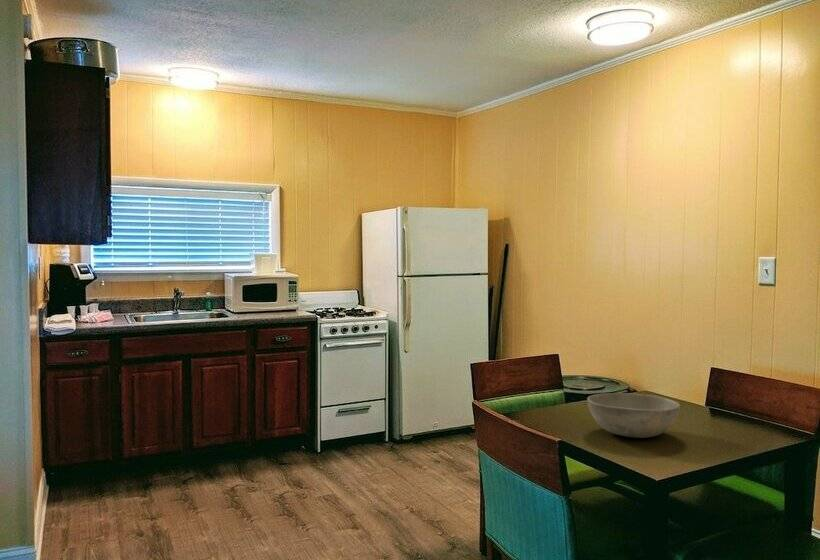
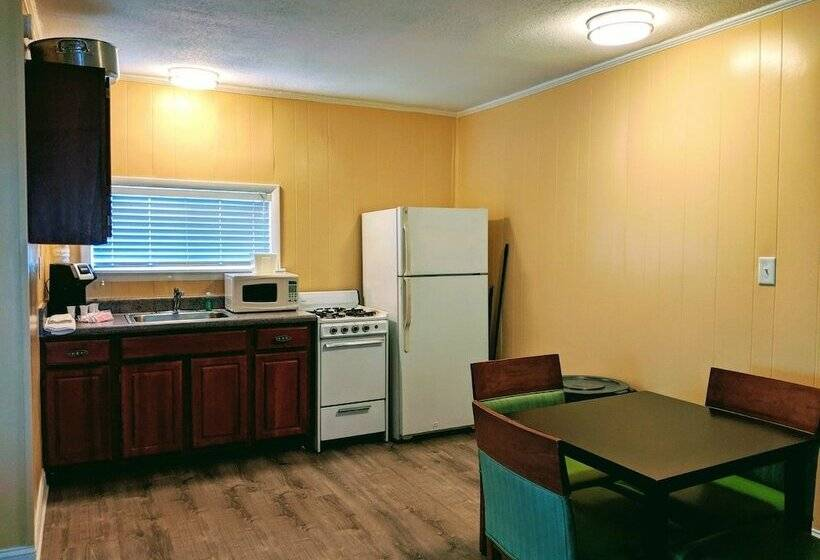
- bowl (632, 416)
